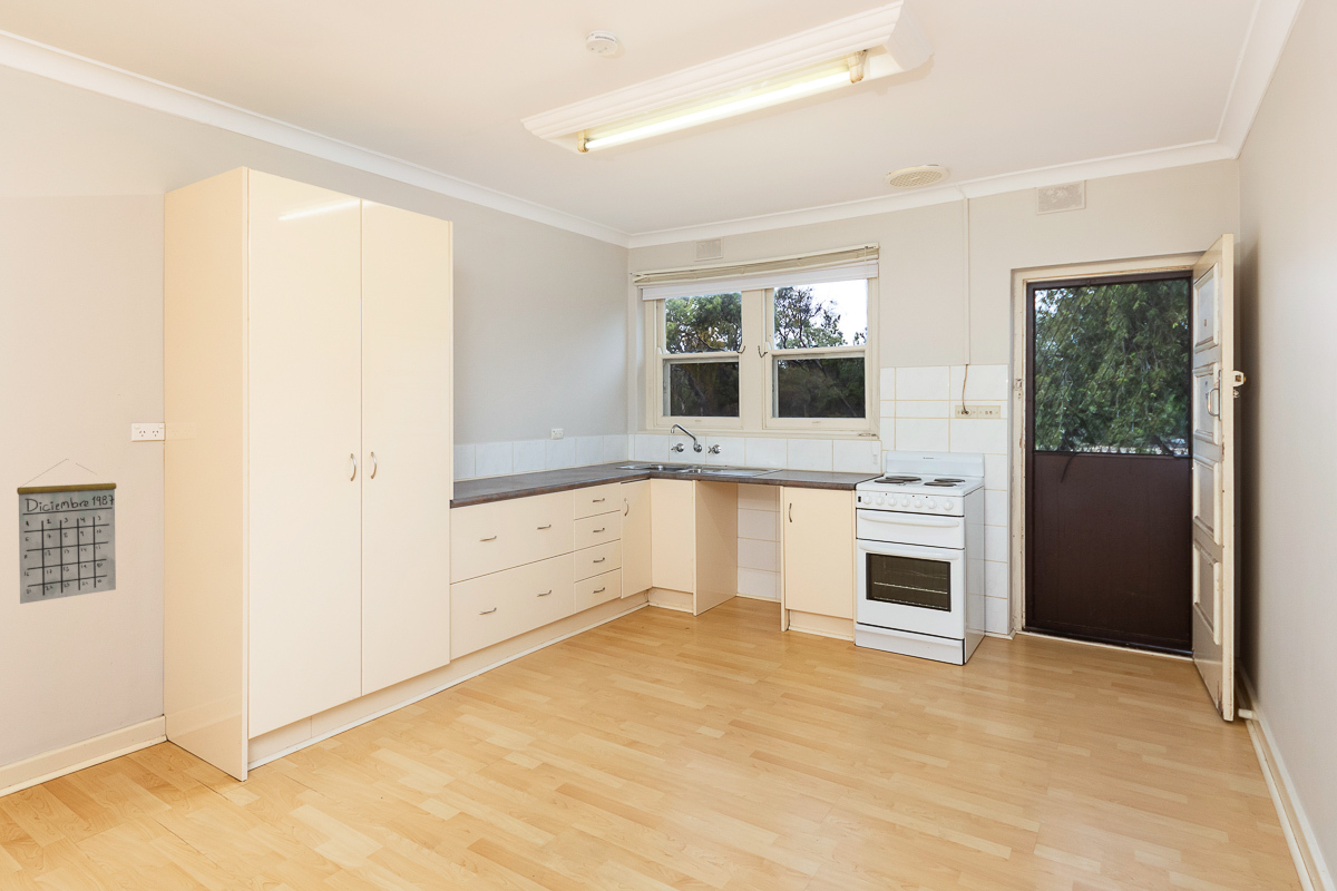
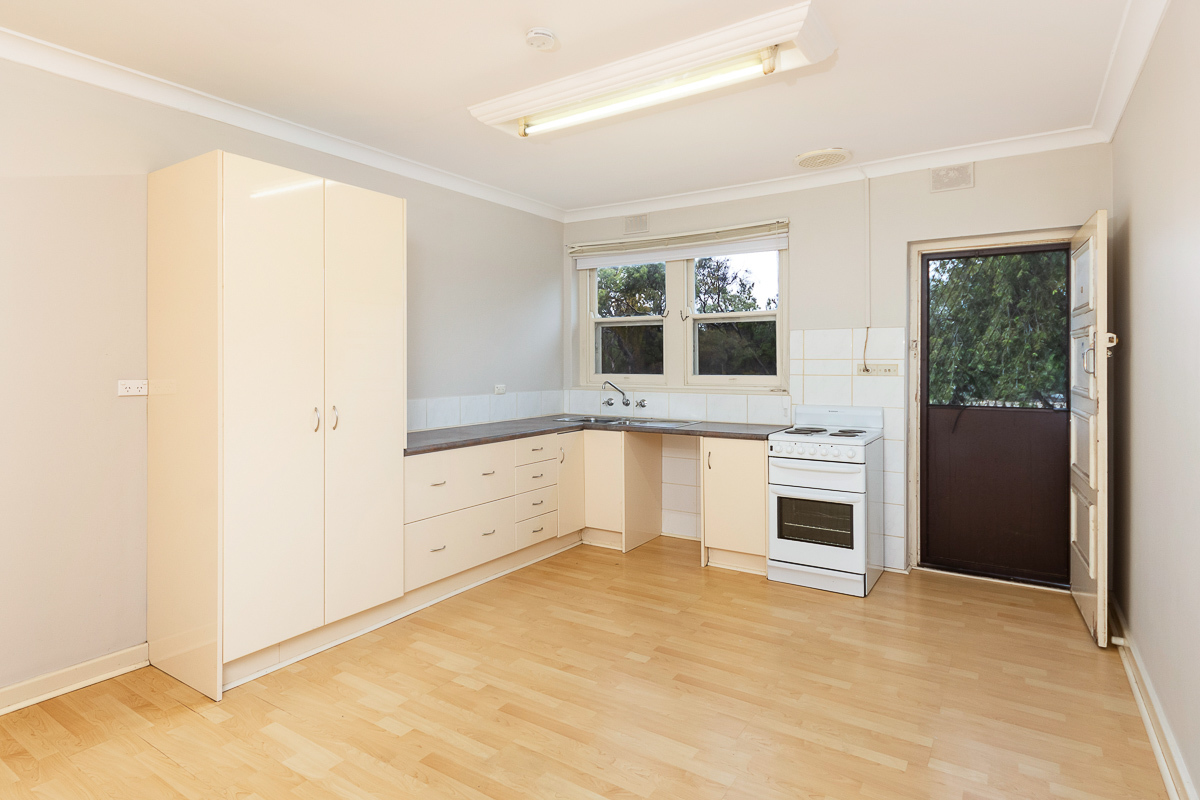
- calendar (69, 527)
